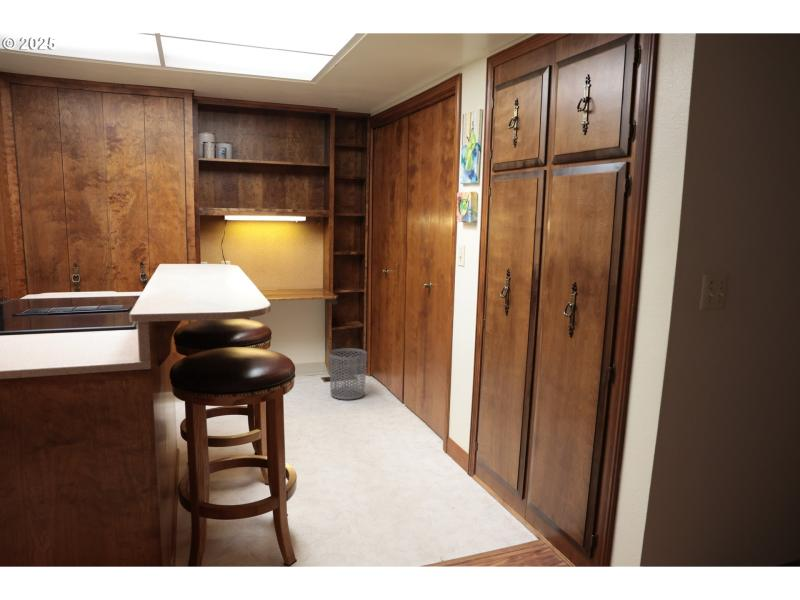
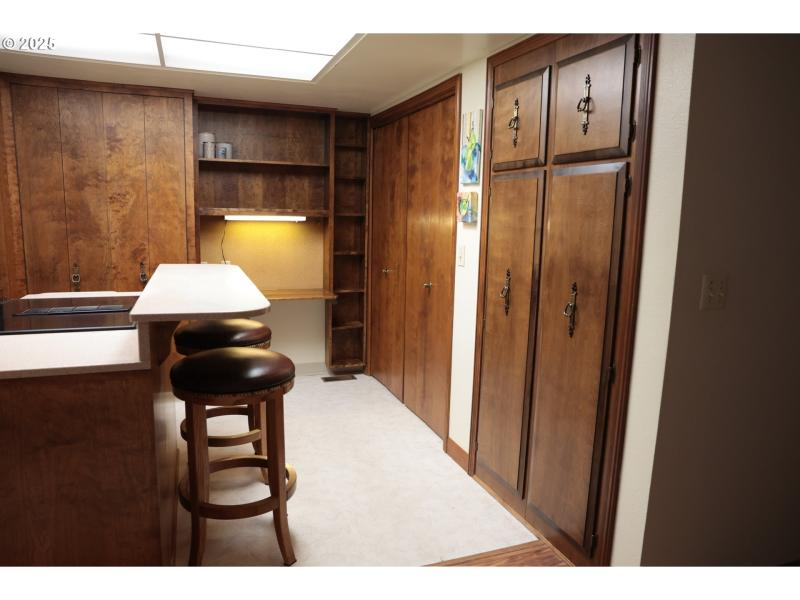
- waste bin (347, 373)
